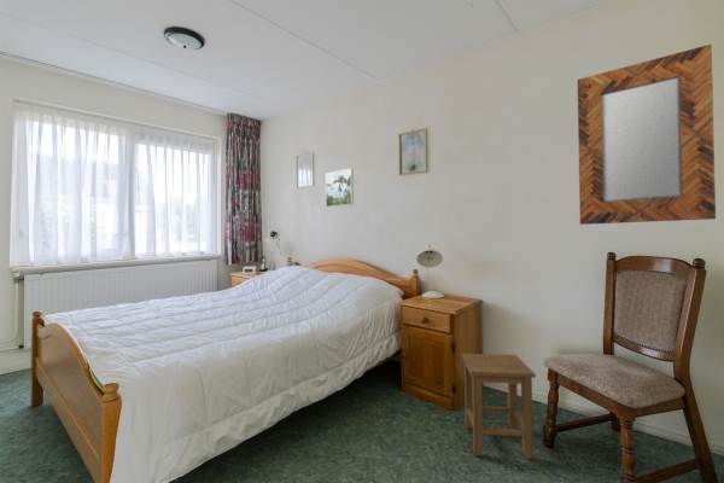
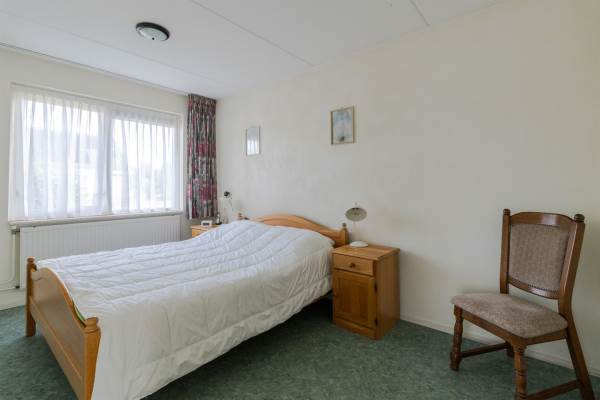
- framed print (339, 188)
- home mirror (640, 142)
- stool (495, 407)
